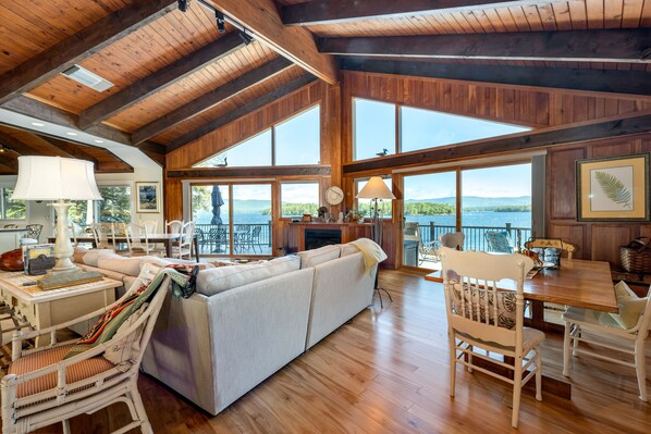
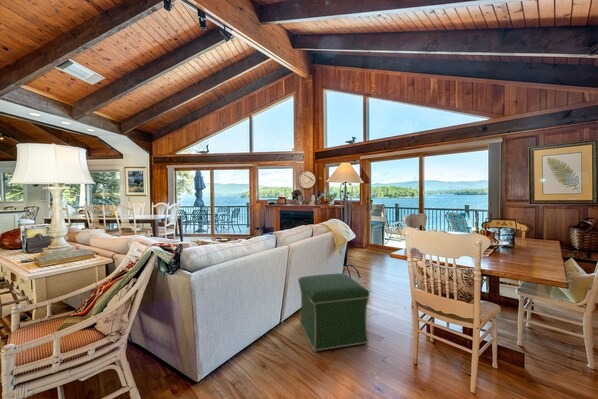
+ ottoman (331, 306)
